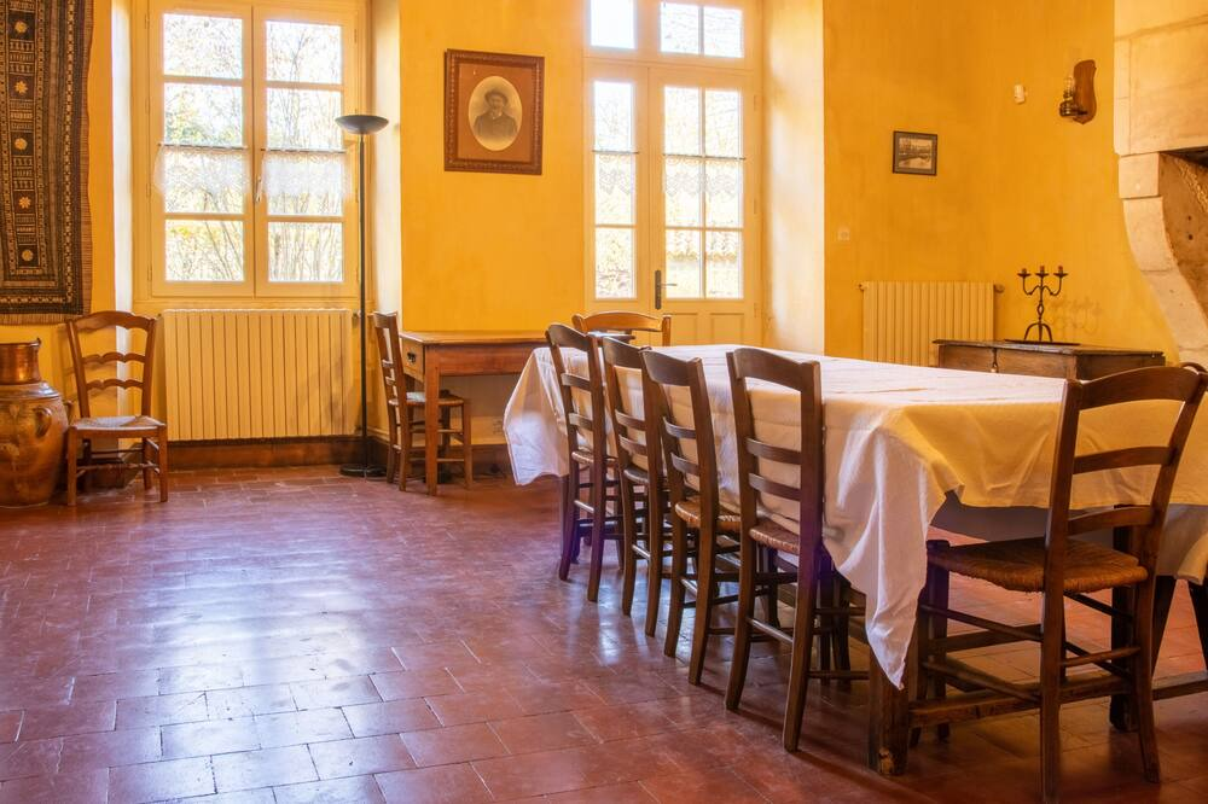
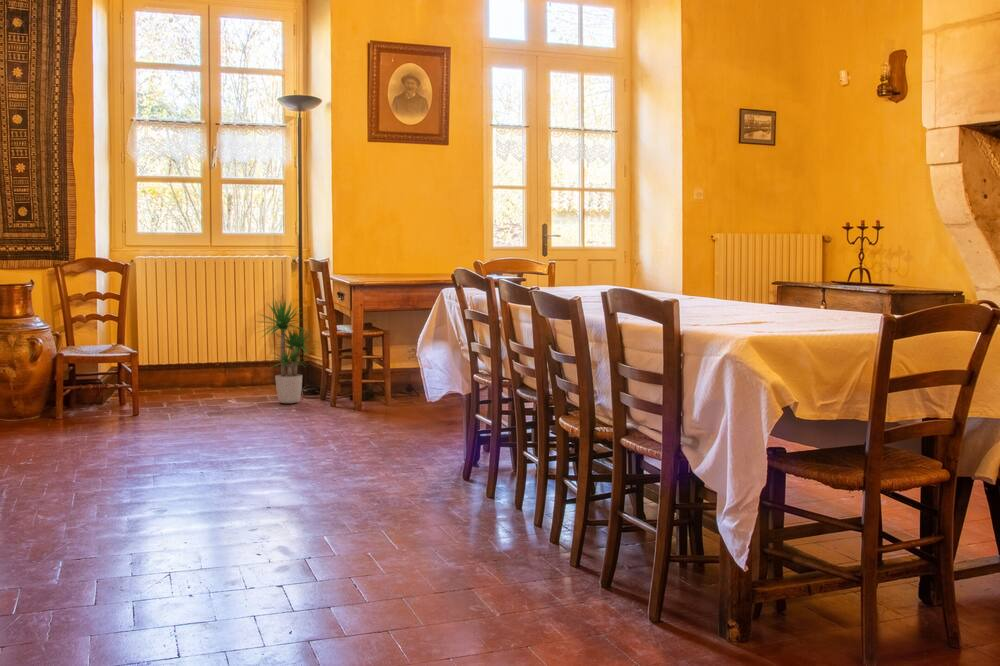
+ potted plant (286, 349)
